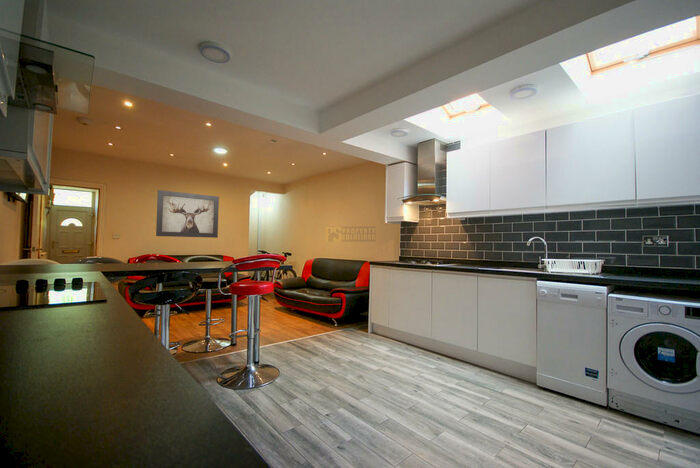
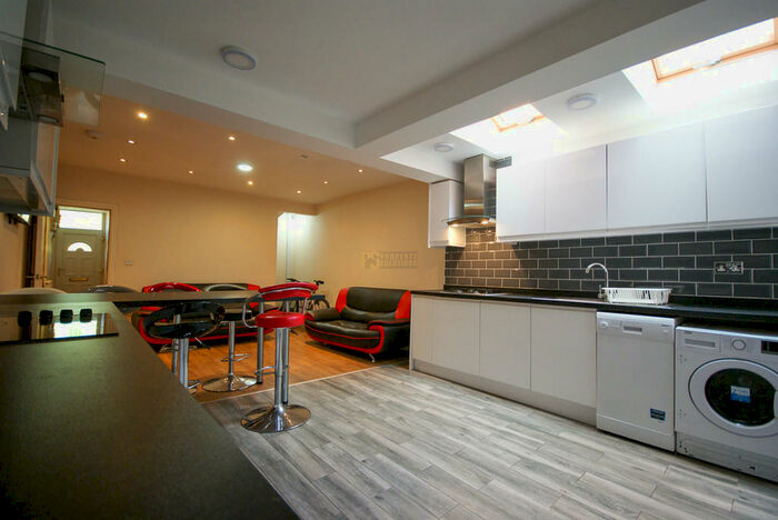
- wall art (189, 215)
